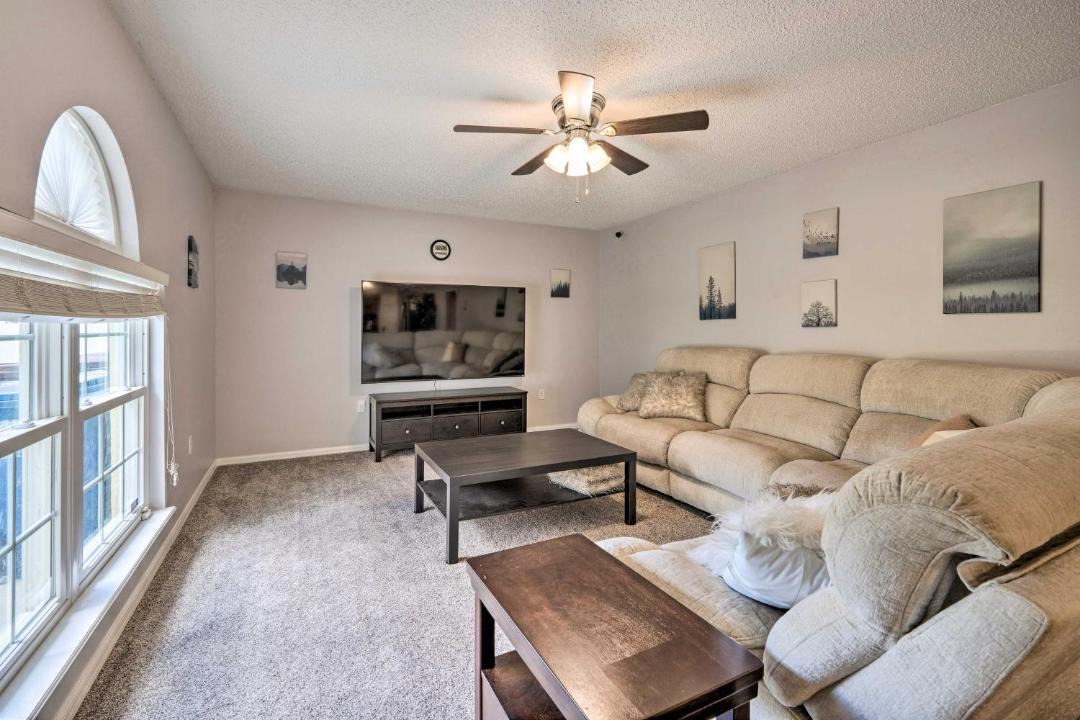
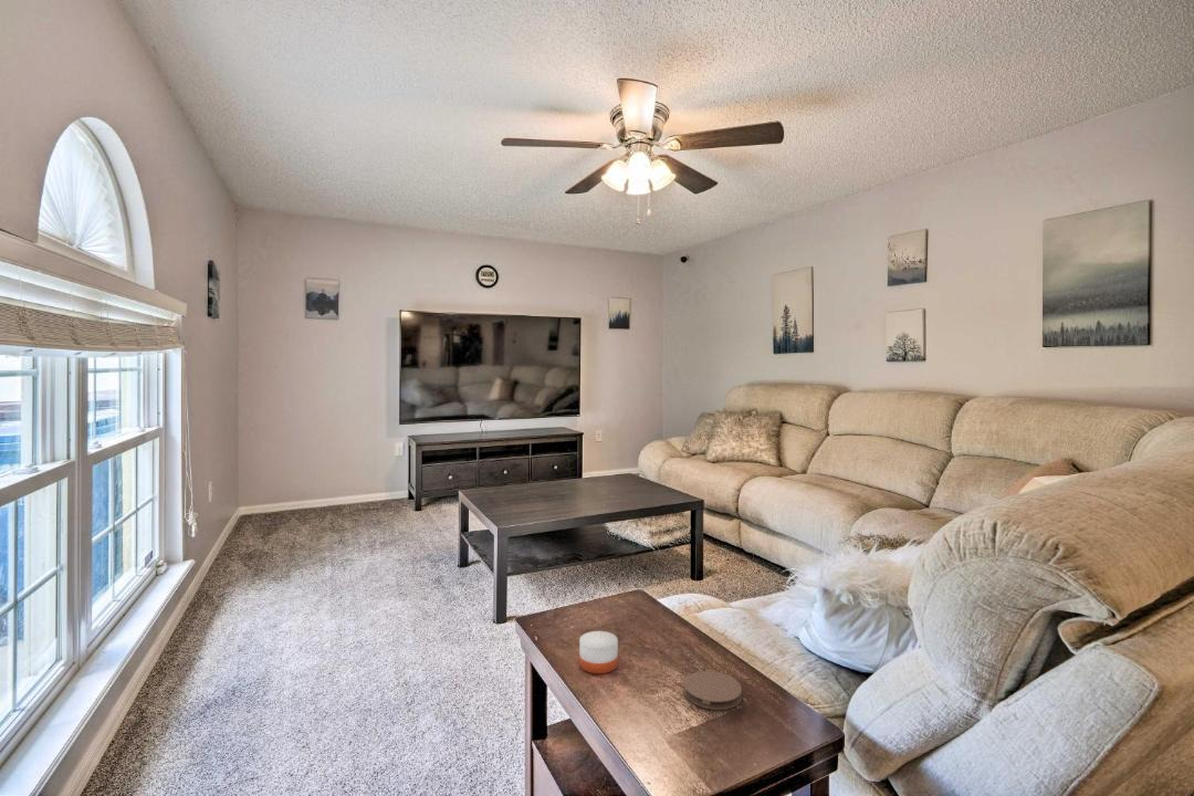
+ coaster (712, 689)
+ candle (598, 638)
